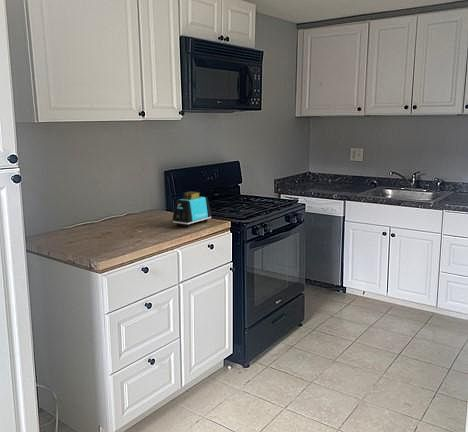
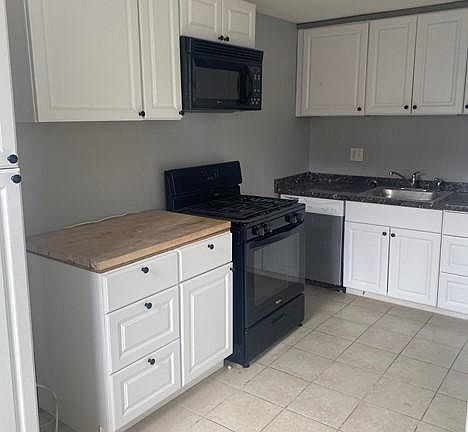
- toaster (192, 207)
